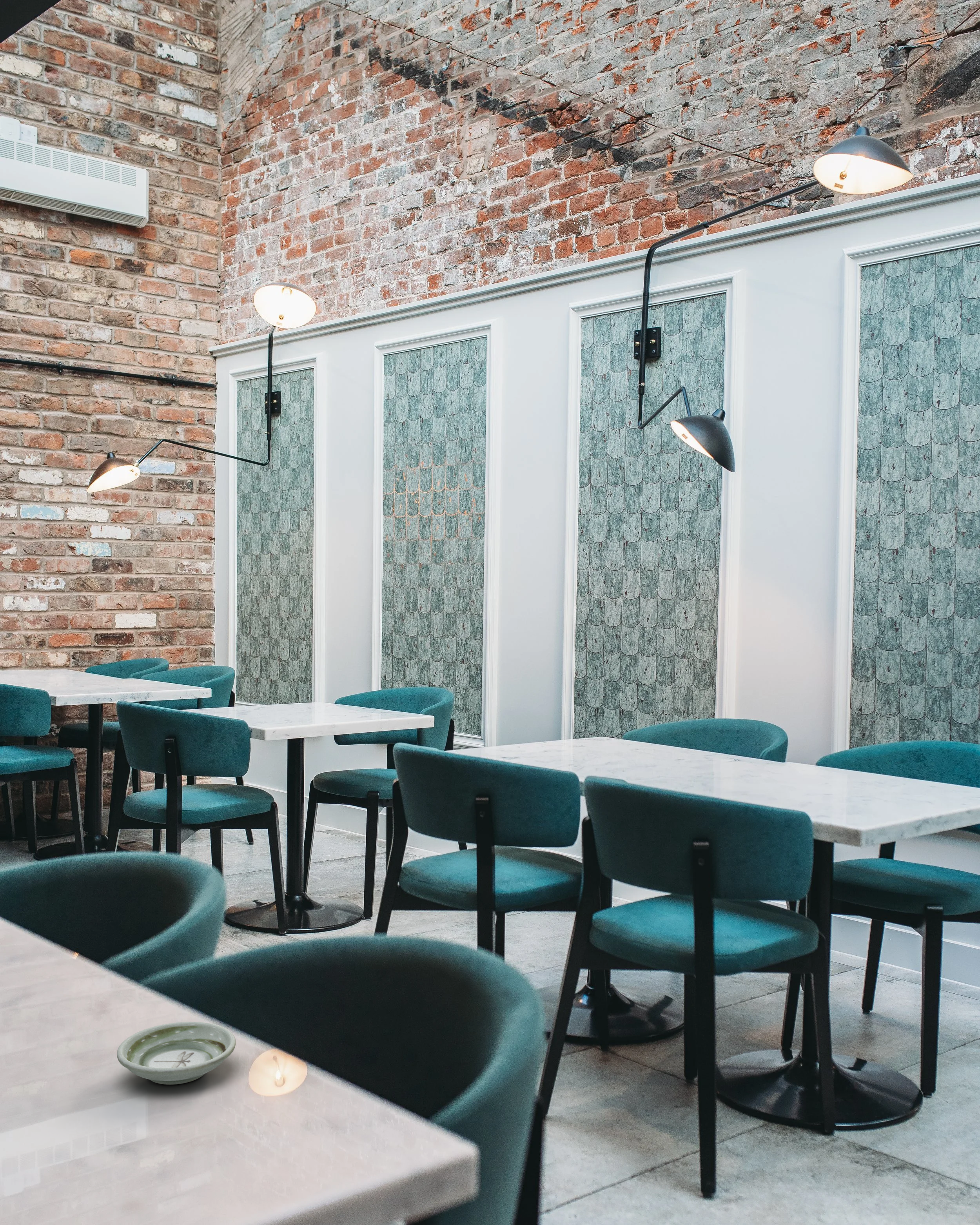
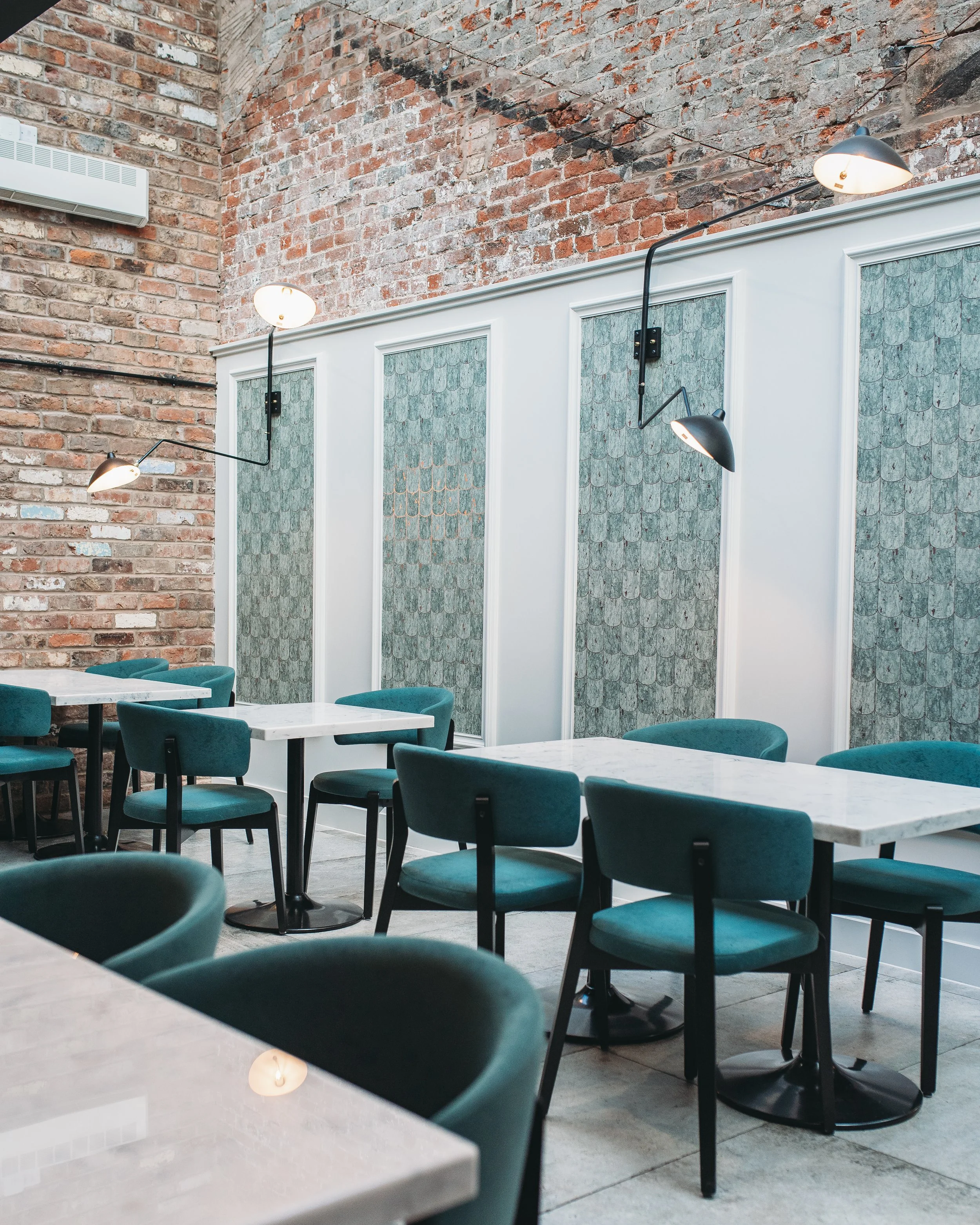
- saucer (177, 1057)
